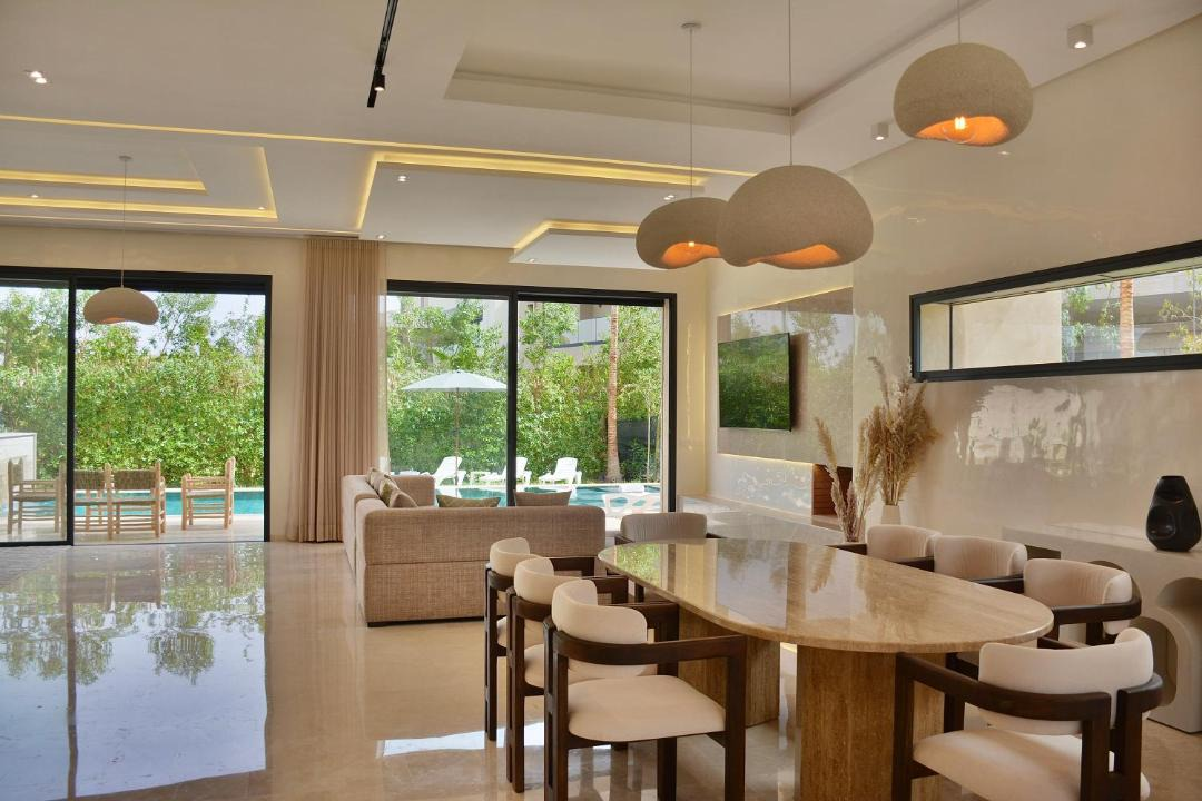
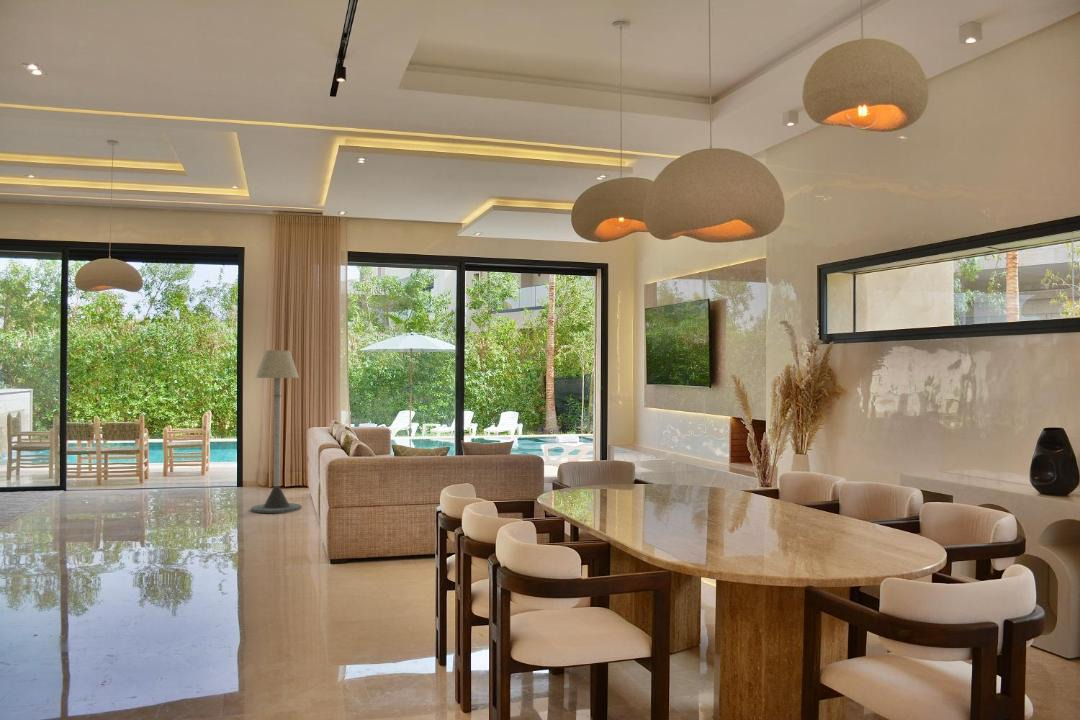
+ floor lamp (276, 429)
